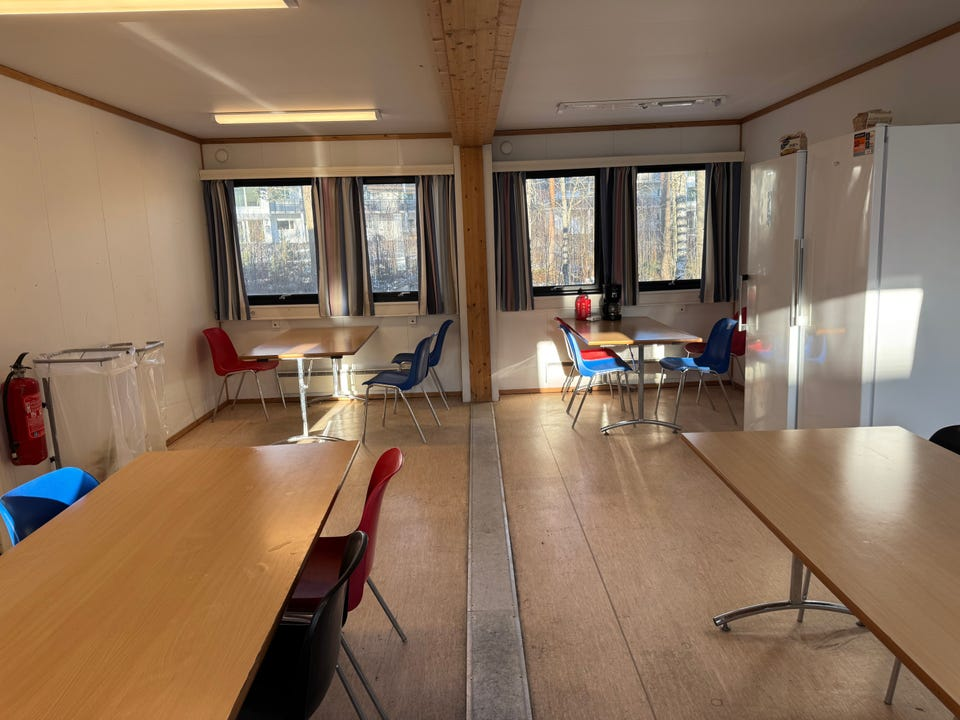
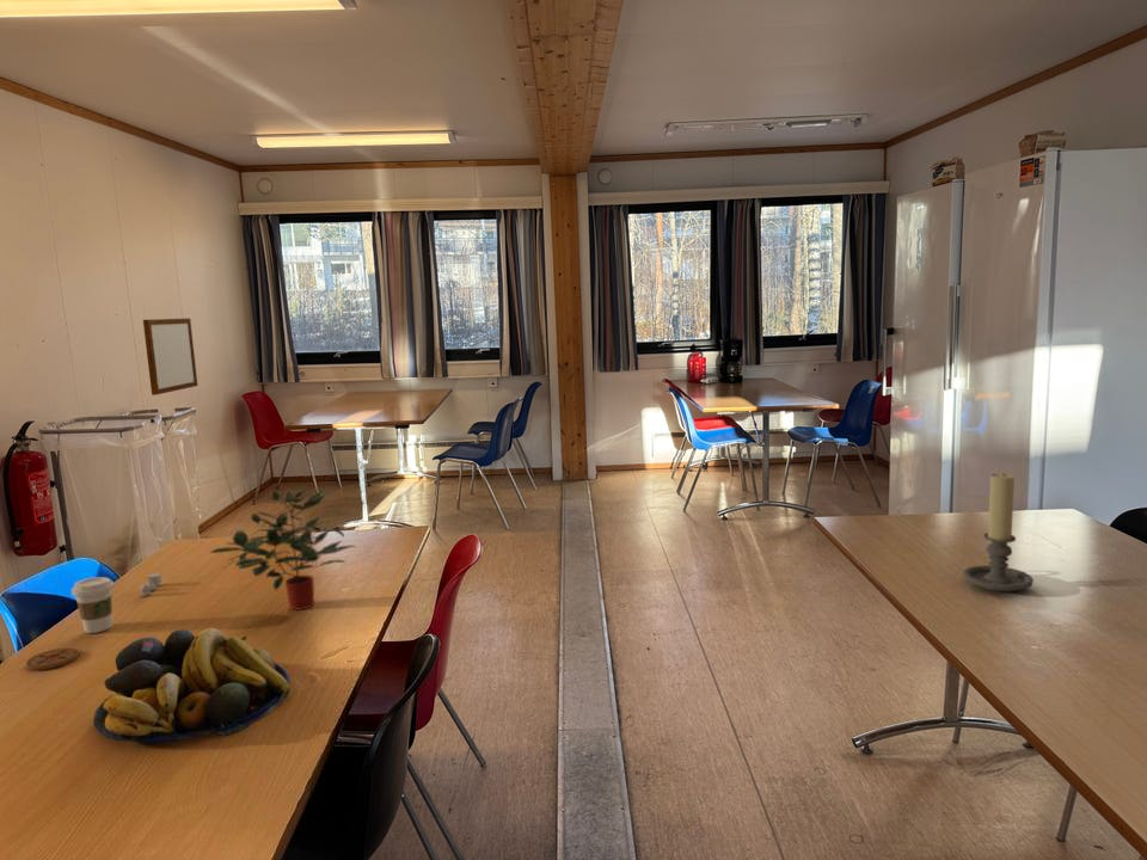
+ potted plant (284, 552)
+ fruit bowl (194, 669)
+ salt and pepper shaker set (149, 584)
+ writing board (171, 355)
+ candle holder (999, 528)
+ coaster (53, 658)
+ coffee cup (94, 604)
